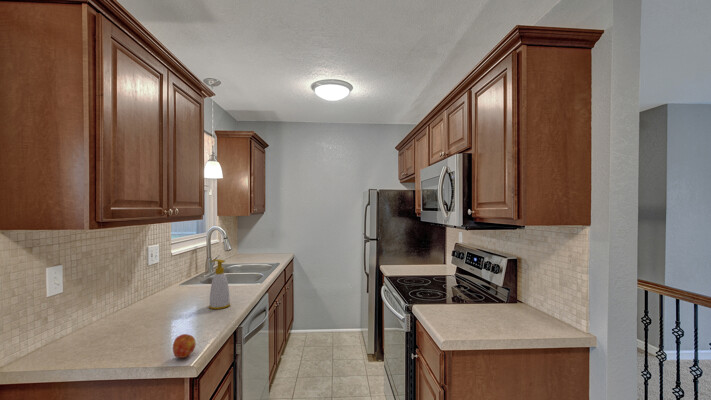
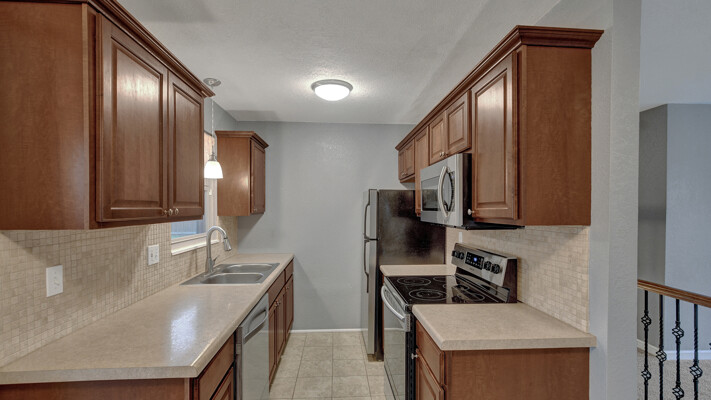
- apple (184, 346)
- soap bottle (219, 283)
